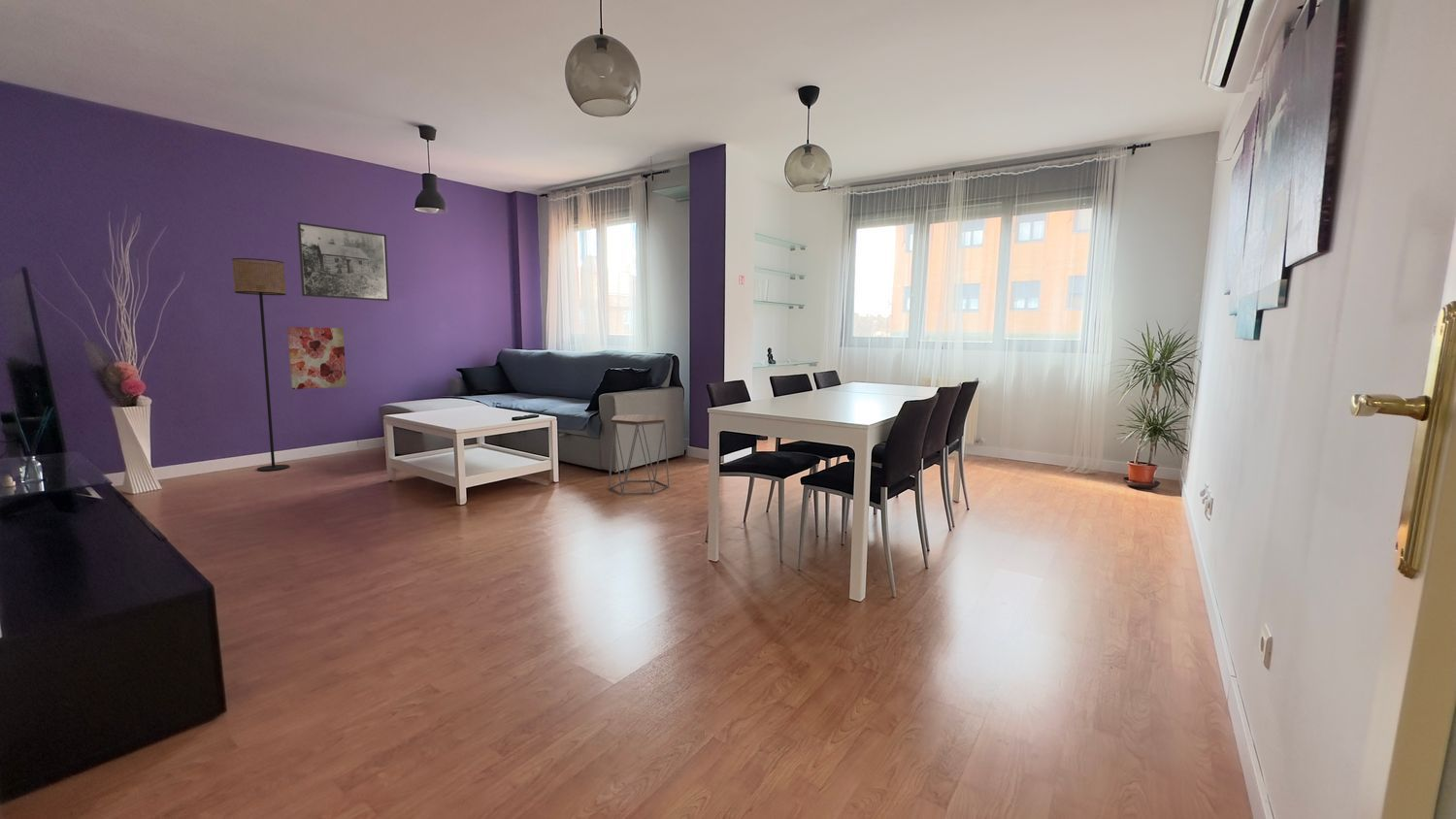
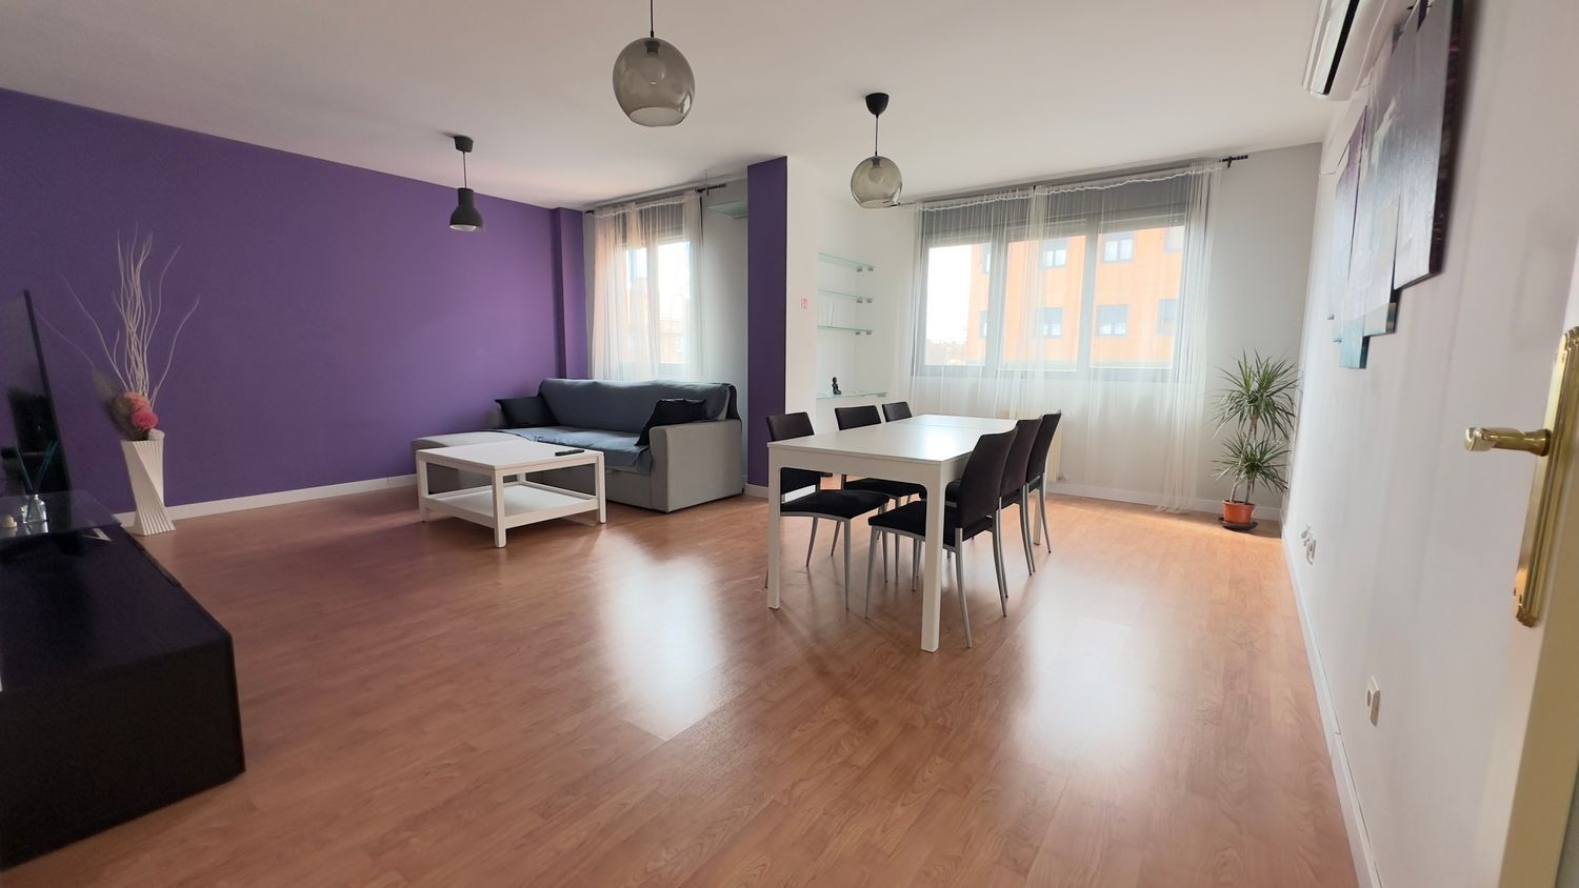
- wall art (317, 357)
- floor lamp (266, 366)
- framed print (346, 263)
- side table (643, 452)
